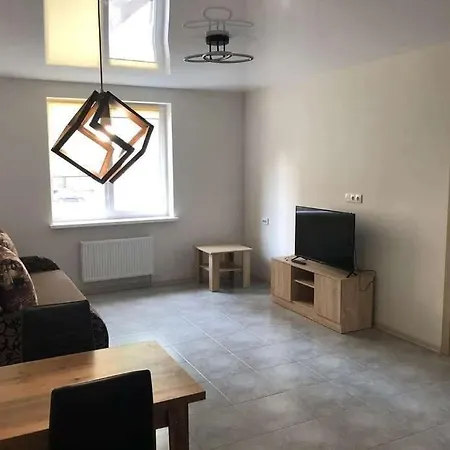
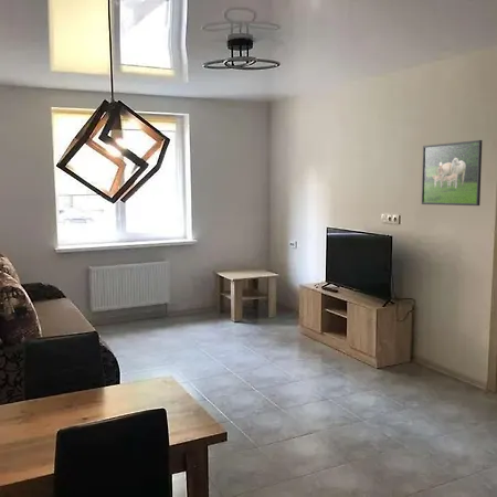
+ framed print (450, 173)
